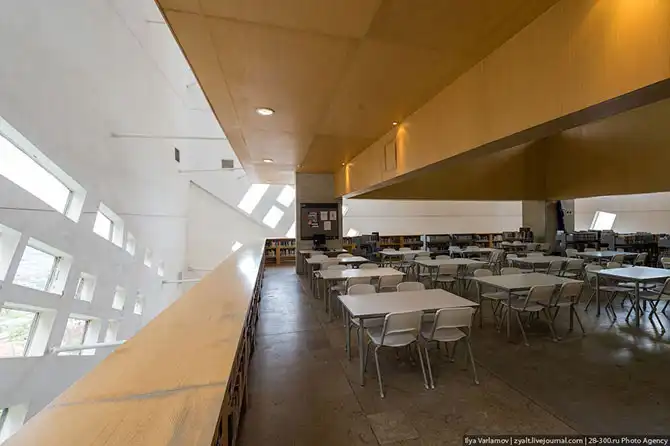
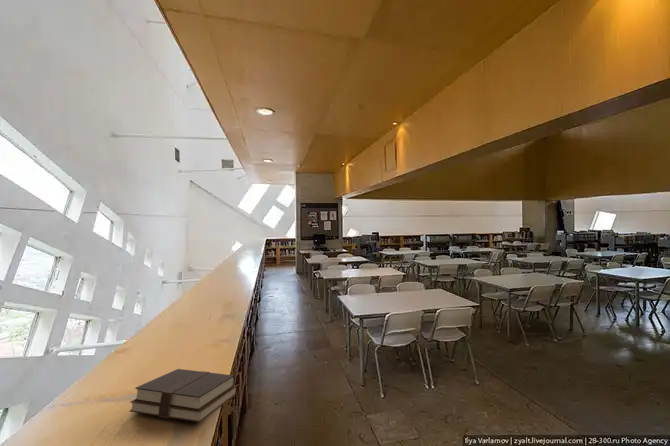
+ bible (187, 391)
